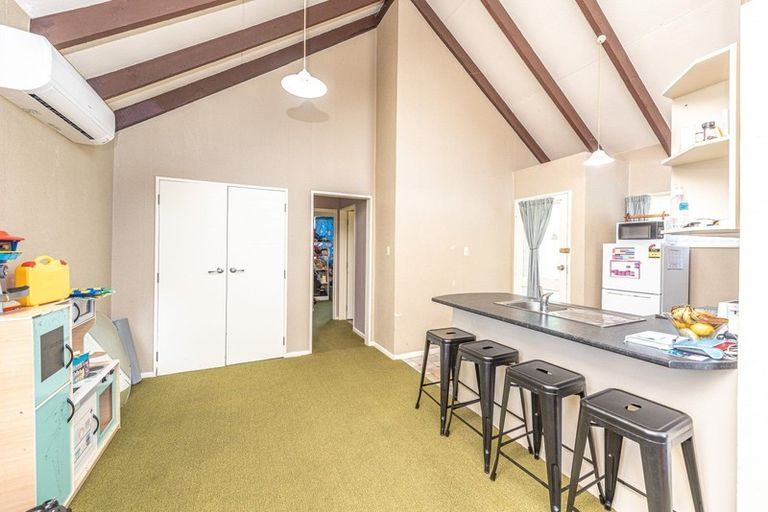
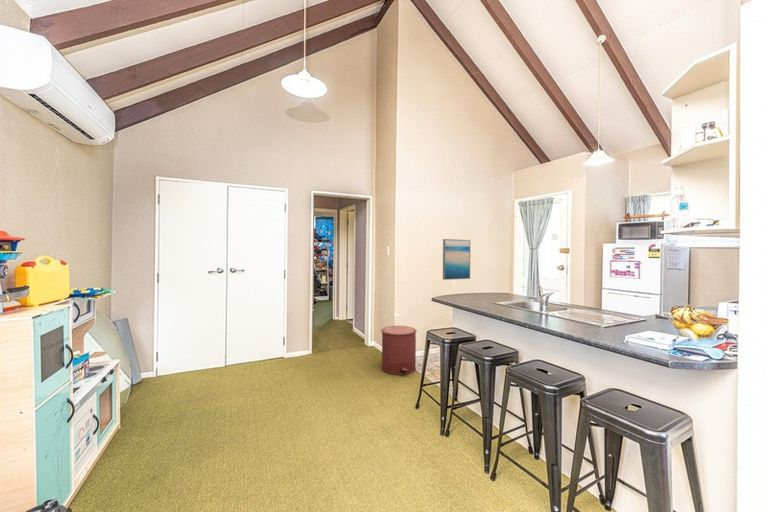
+ trash can (398, 348)
+ wall art (456, 259)
